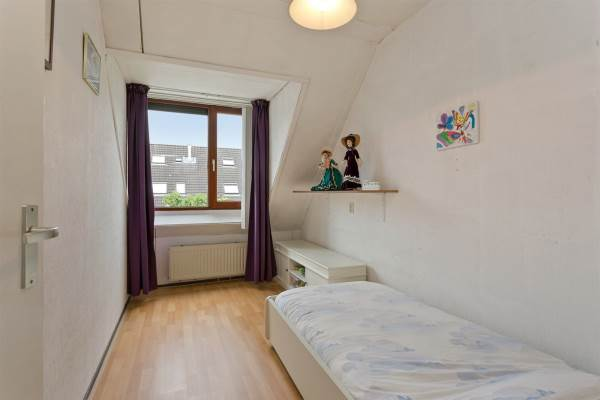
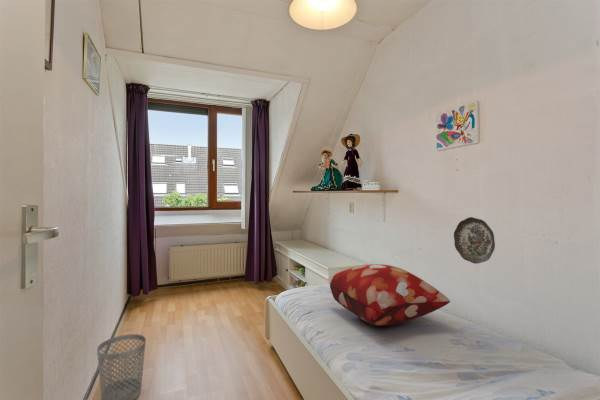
+ decorative pillow (384, 292)
+ wastebasket (122, 369)
+ decorative plate (474, 240)
